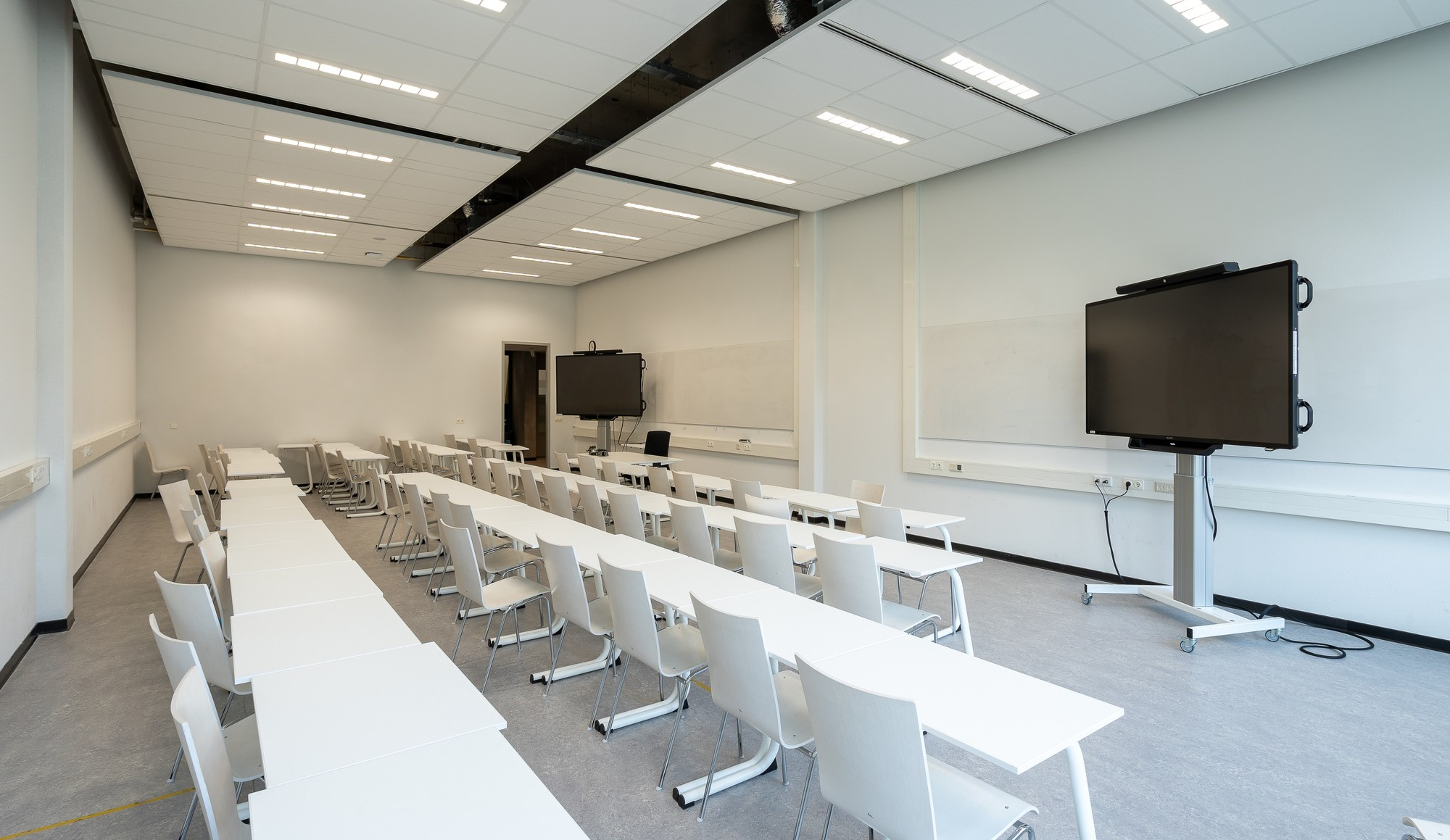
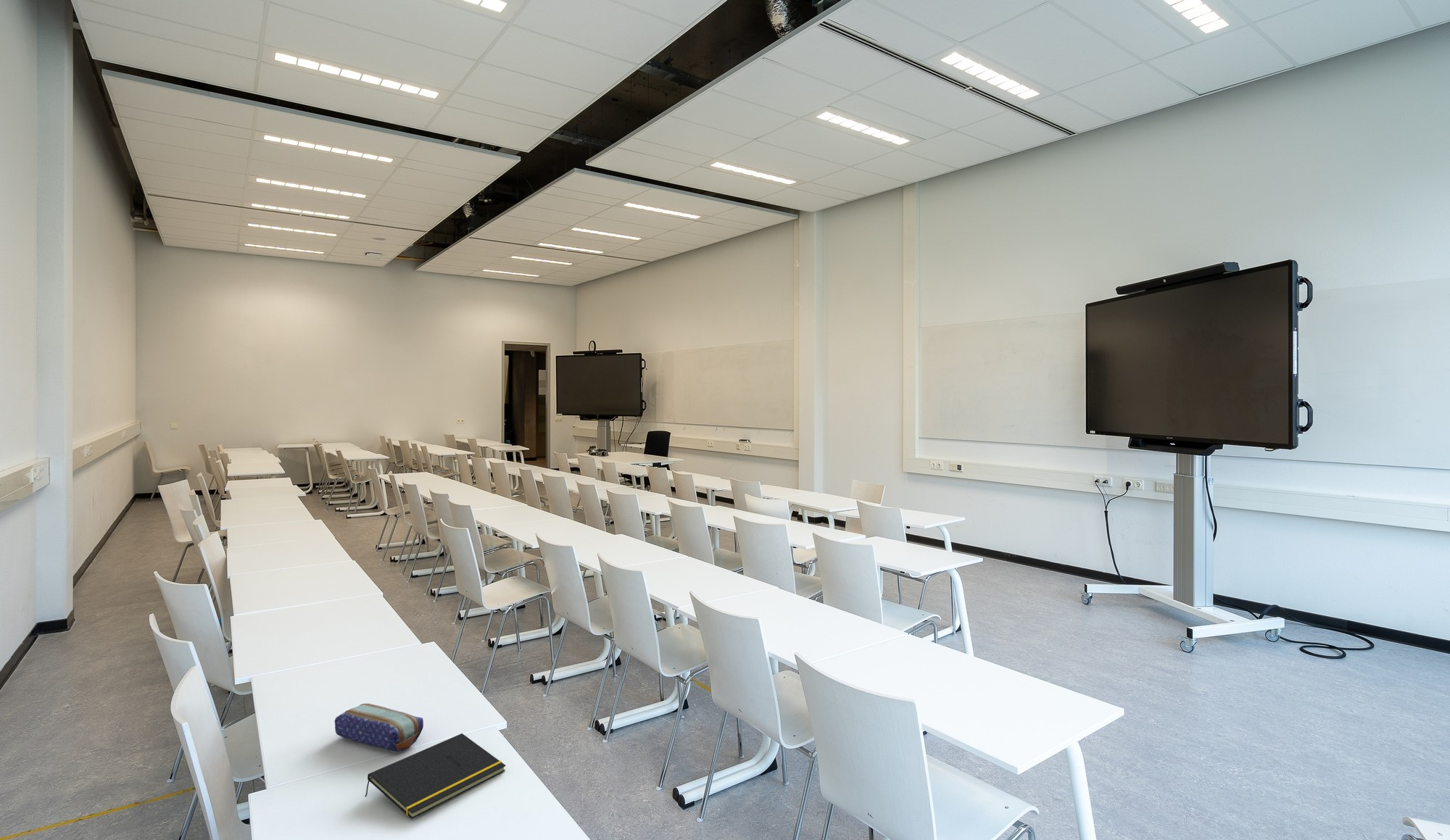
+ pencil case (378, 725)
+ notepad (439, 772)
